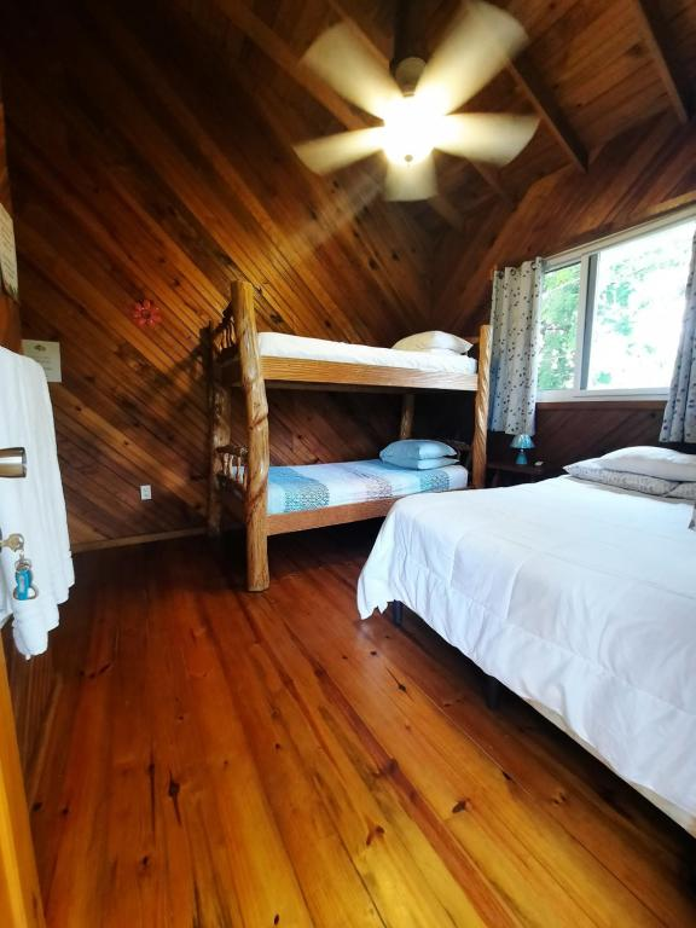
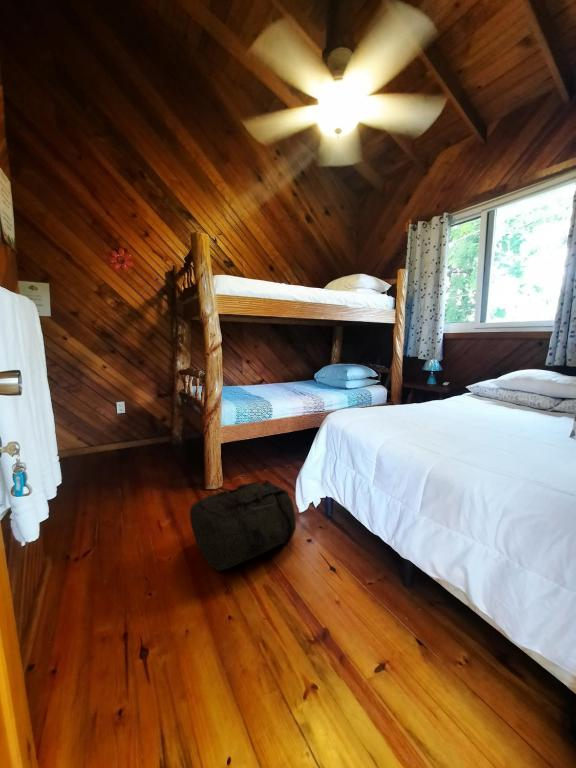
+ backpack (245, 514)
